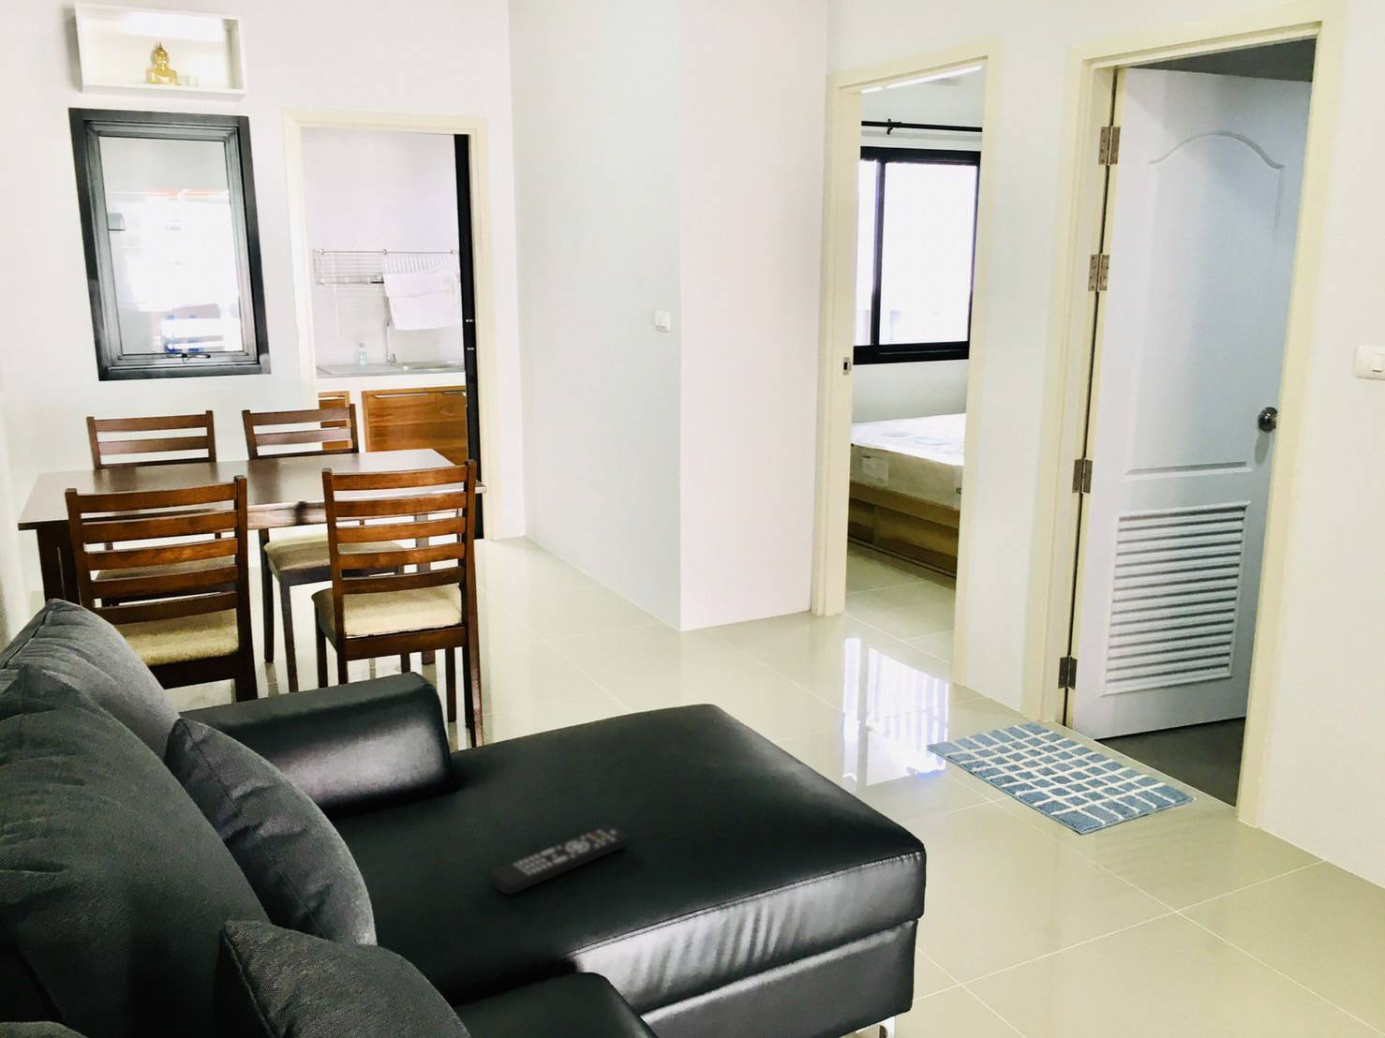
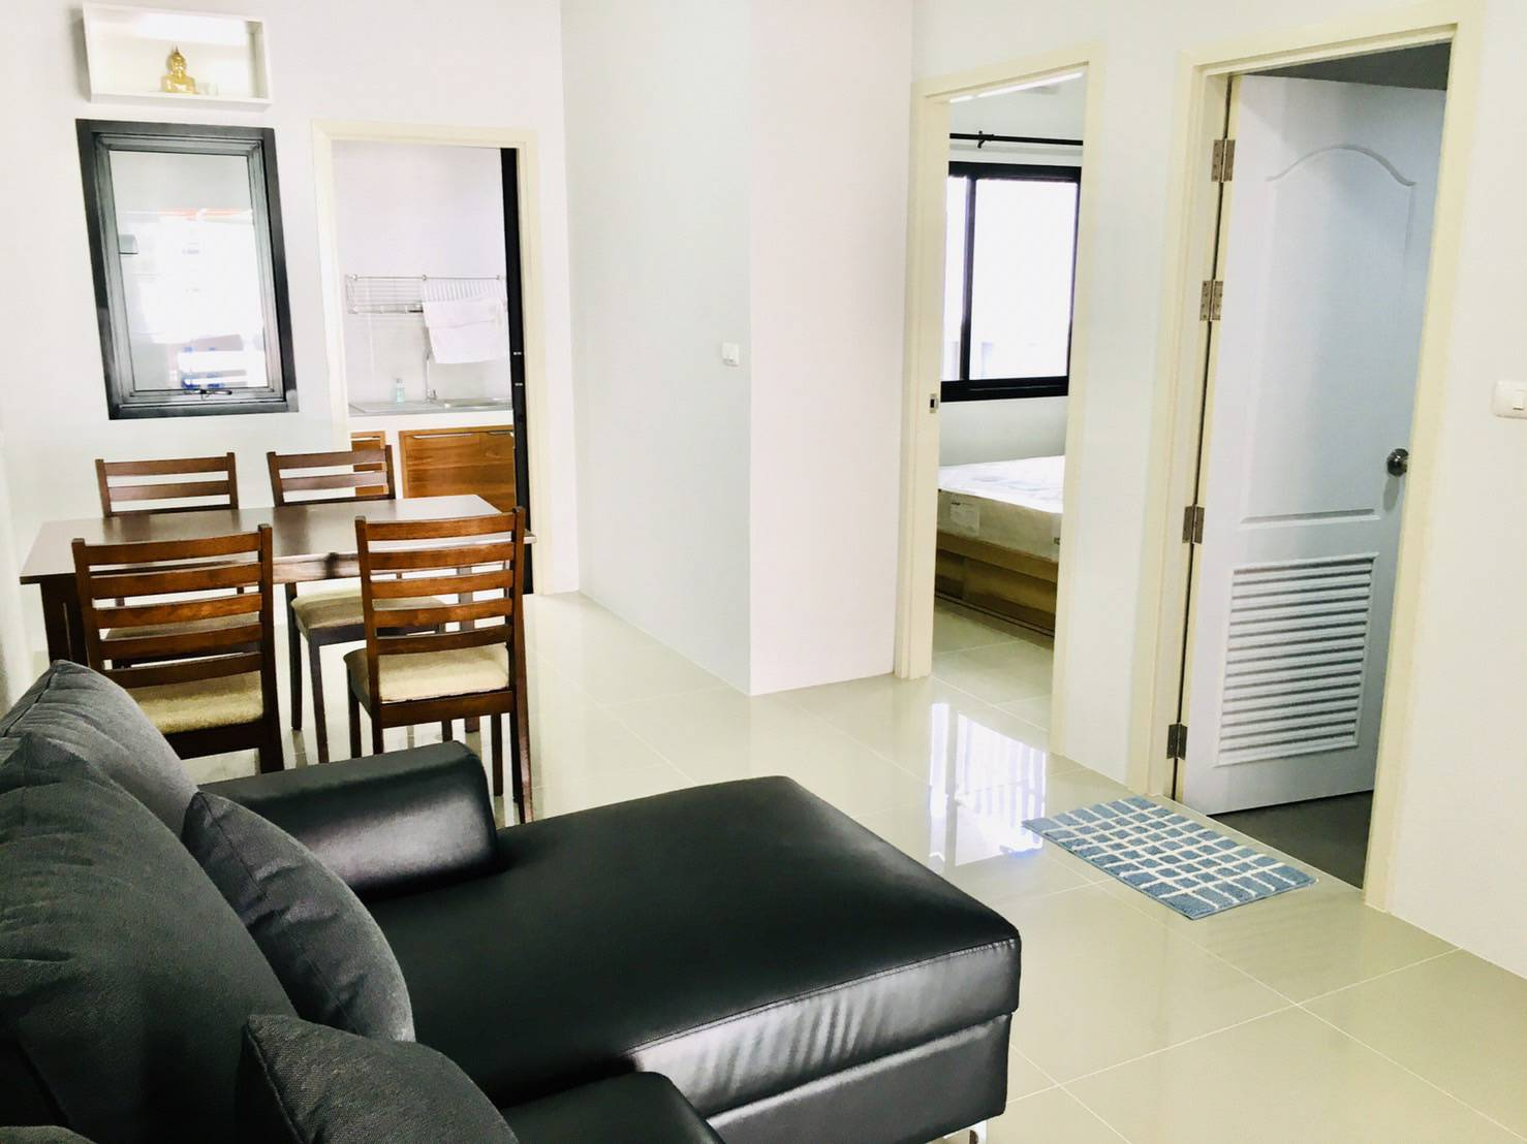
- remote control (562, 858)
